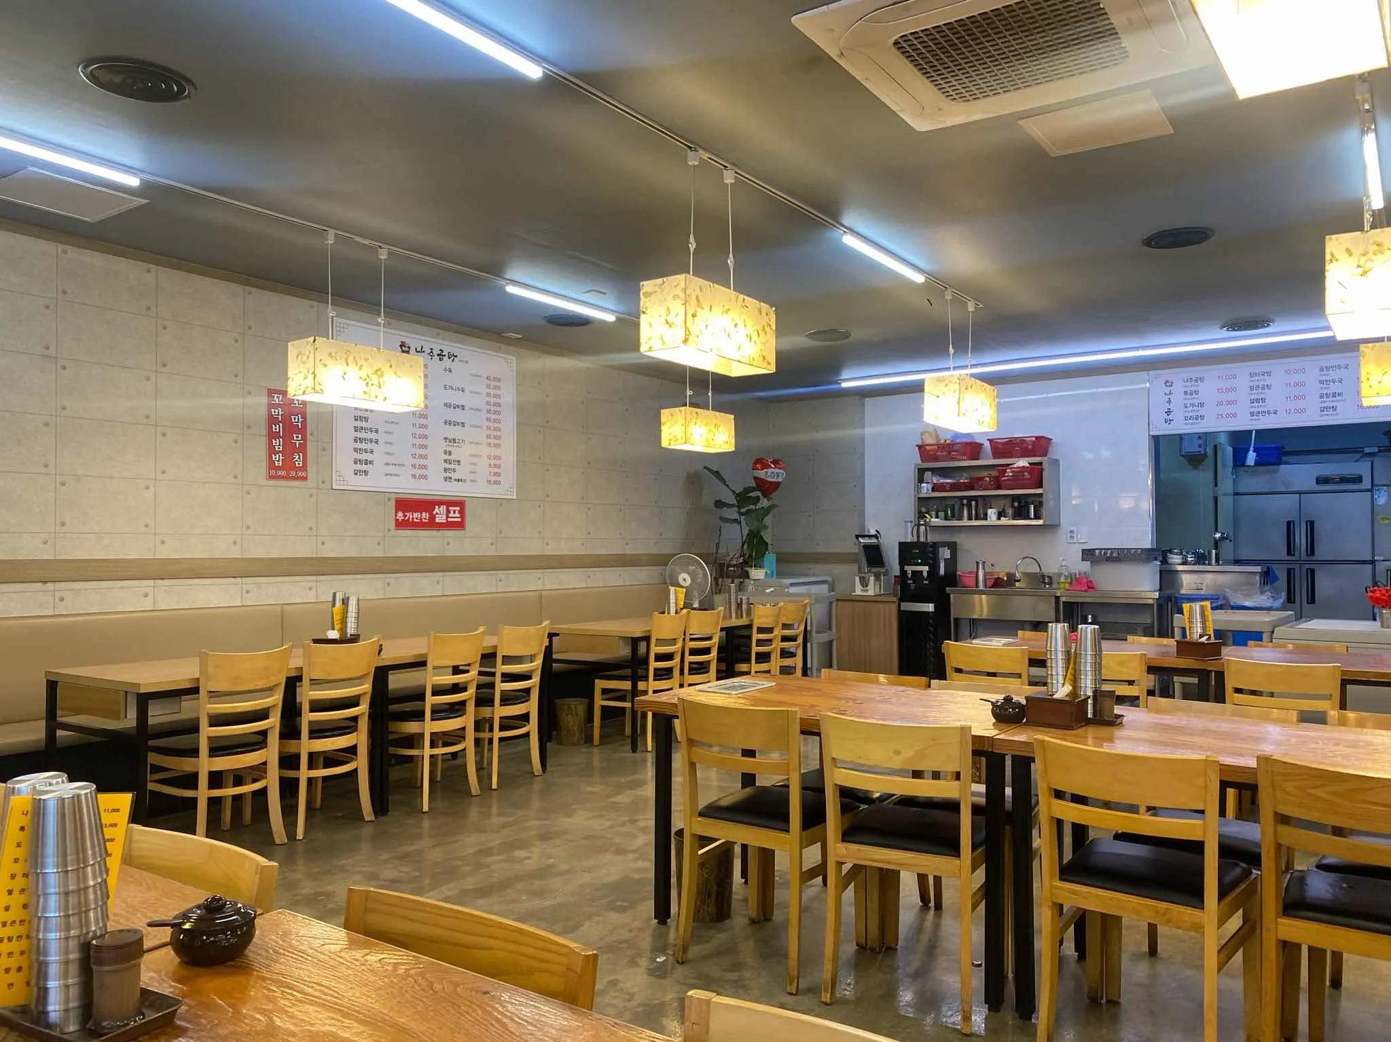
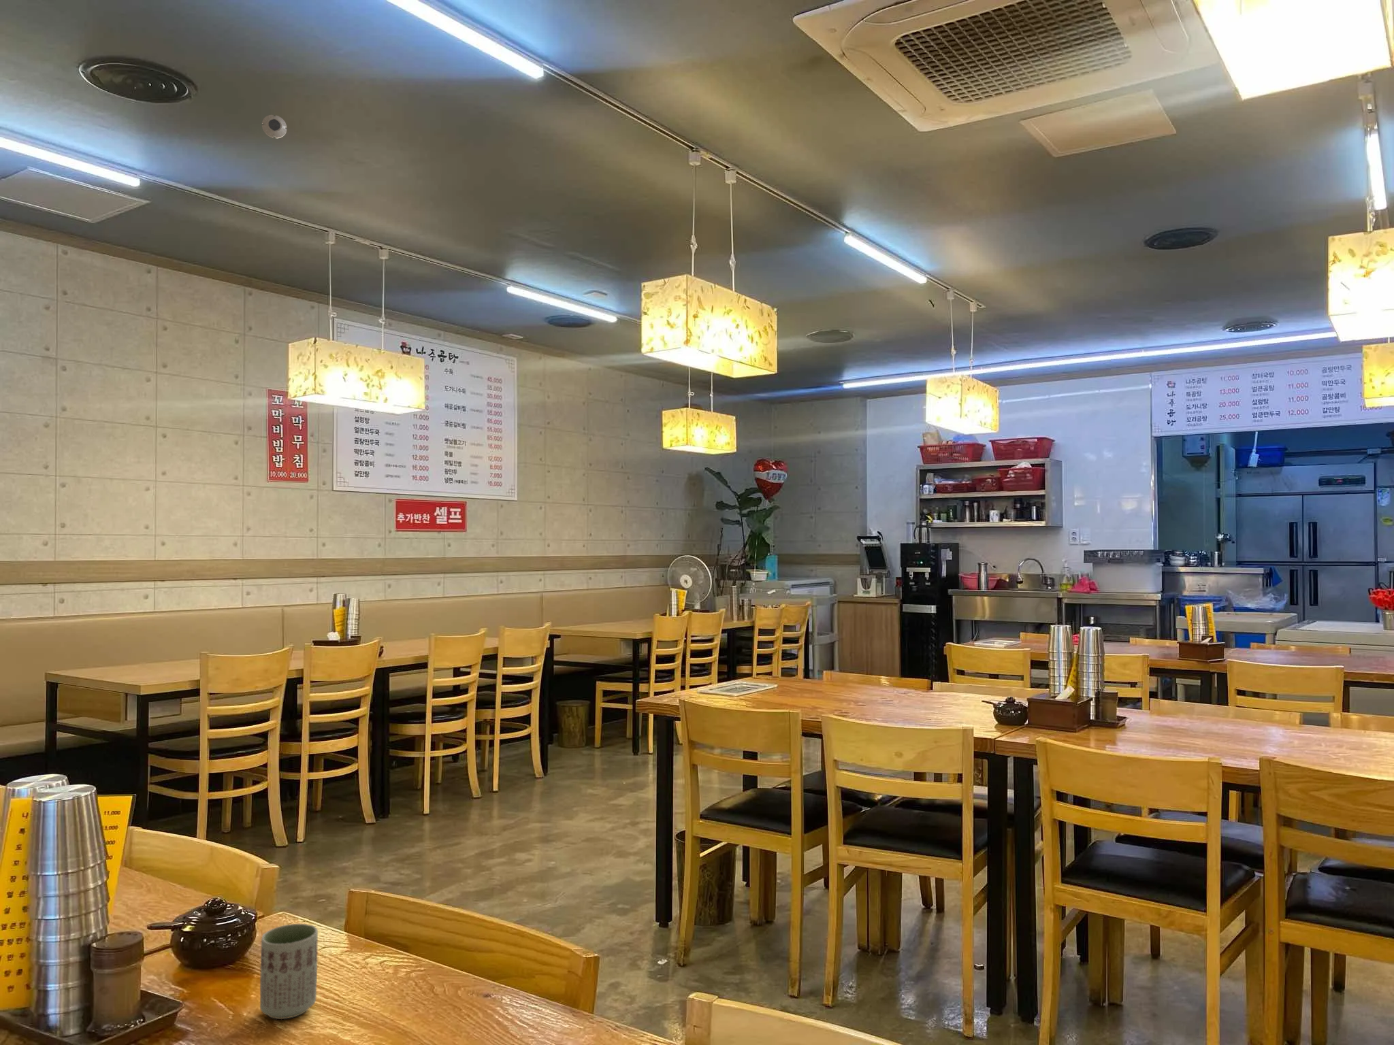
+ smoke detector (274, 125)
+ cup (289, 970)
